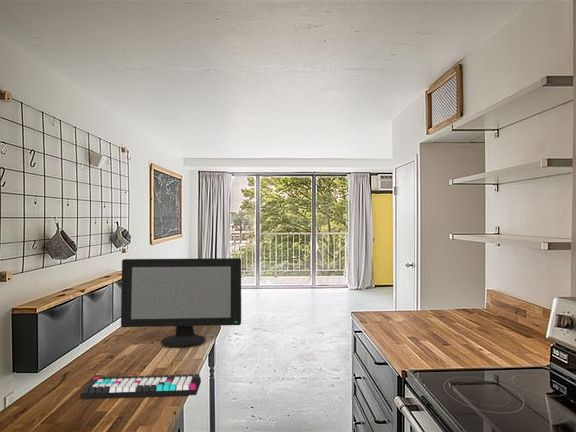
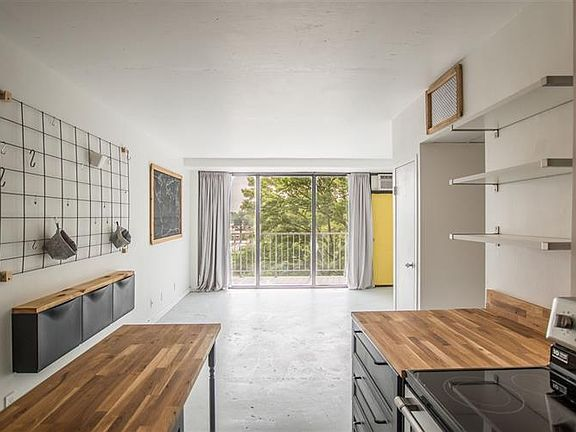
- keyboard (146, 381)
- computer monitor (183, 300)
